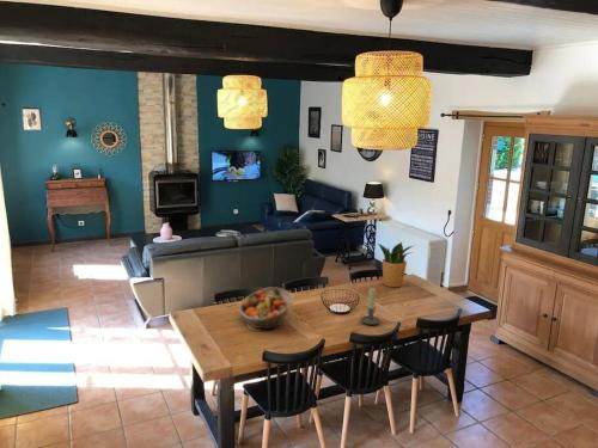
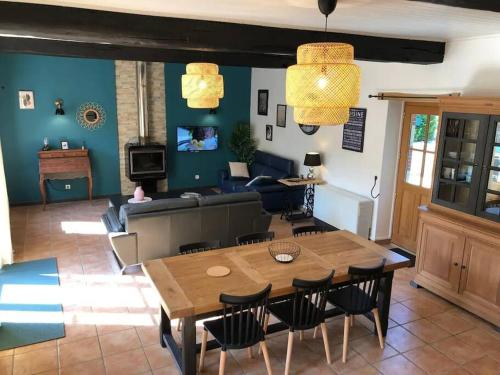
- fruit basket (266, 307)
- potted plant (393, 263)
- candle holder (370, 305)
